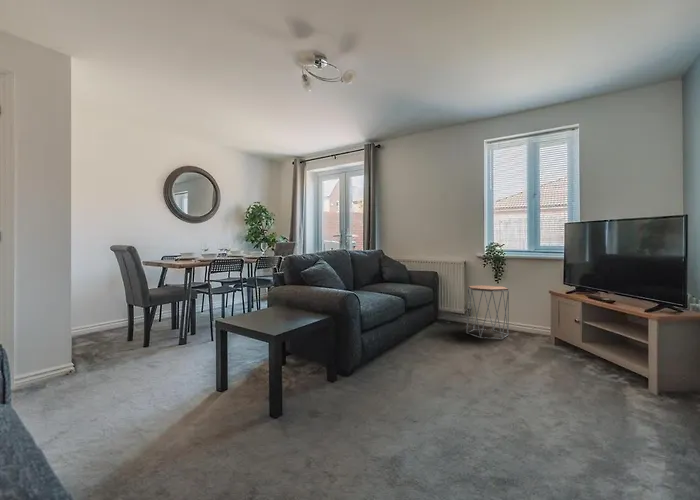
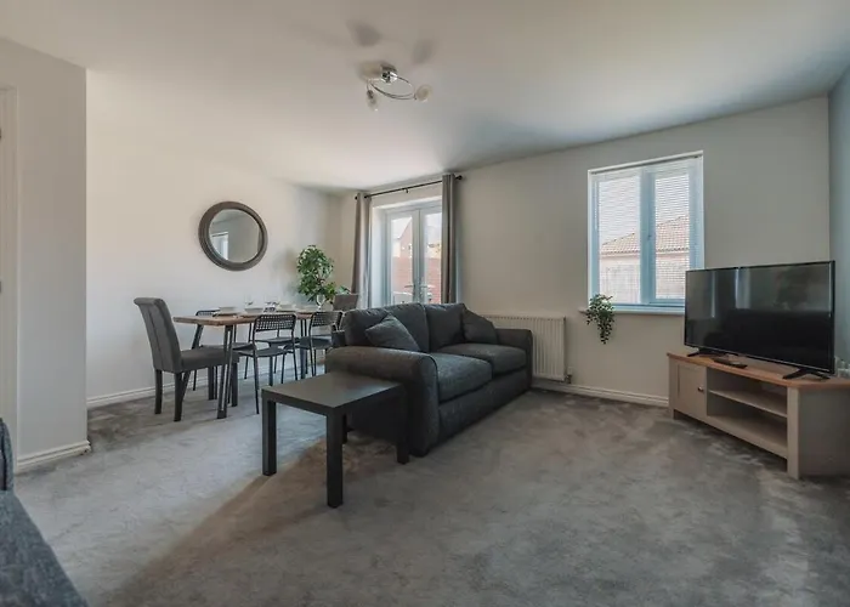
- side table (487, 310)
